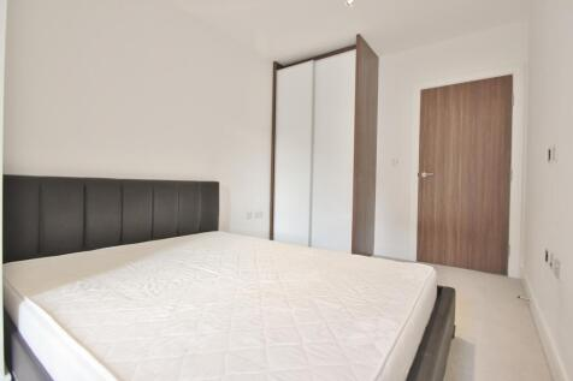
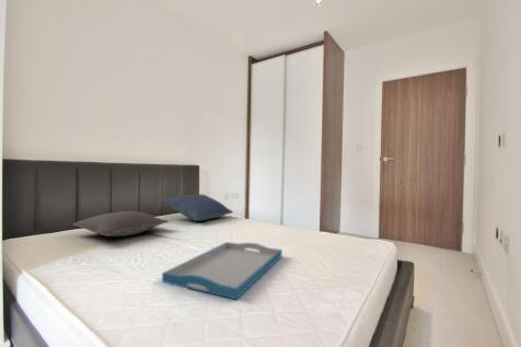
+ pillow (121, 222)
+ pillow (198, 206)
+ tray (230, 262)
